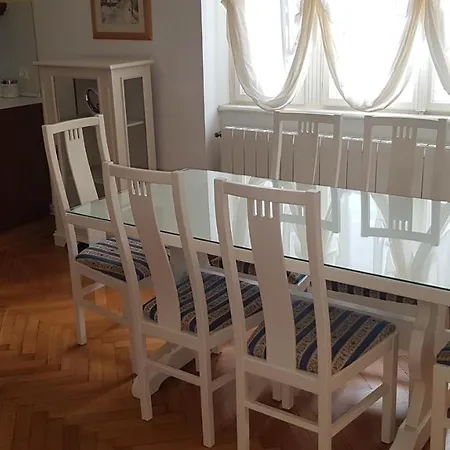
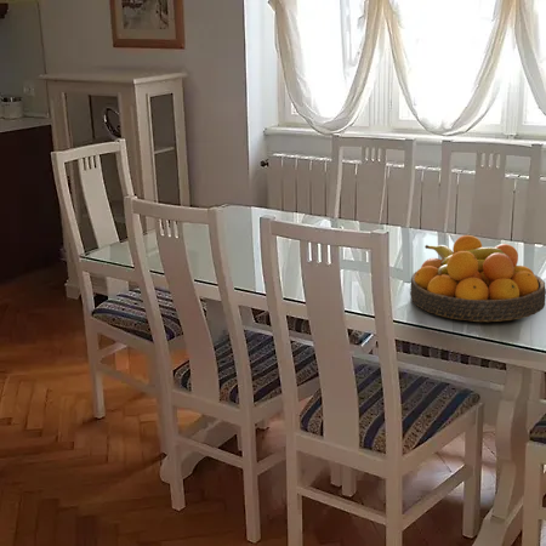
+ fruit bowl (477, 272)
